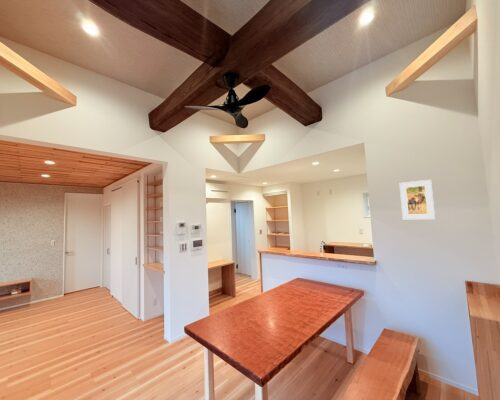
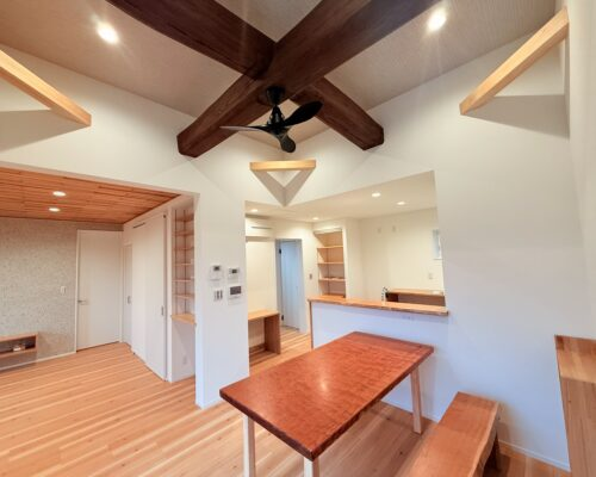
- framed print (416, 200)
